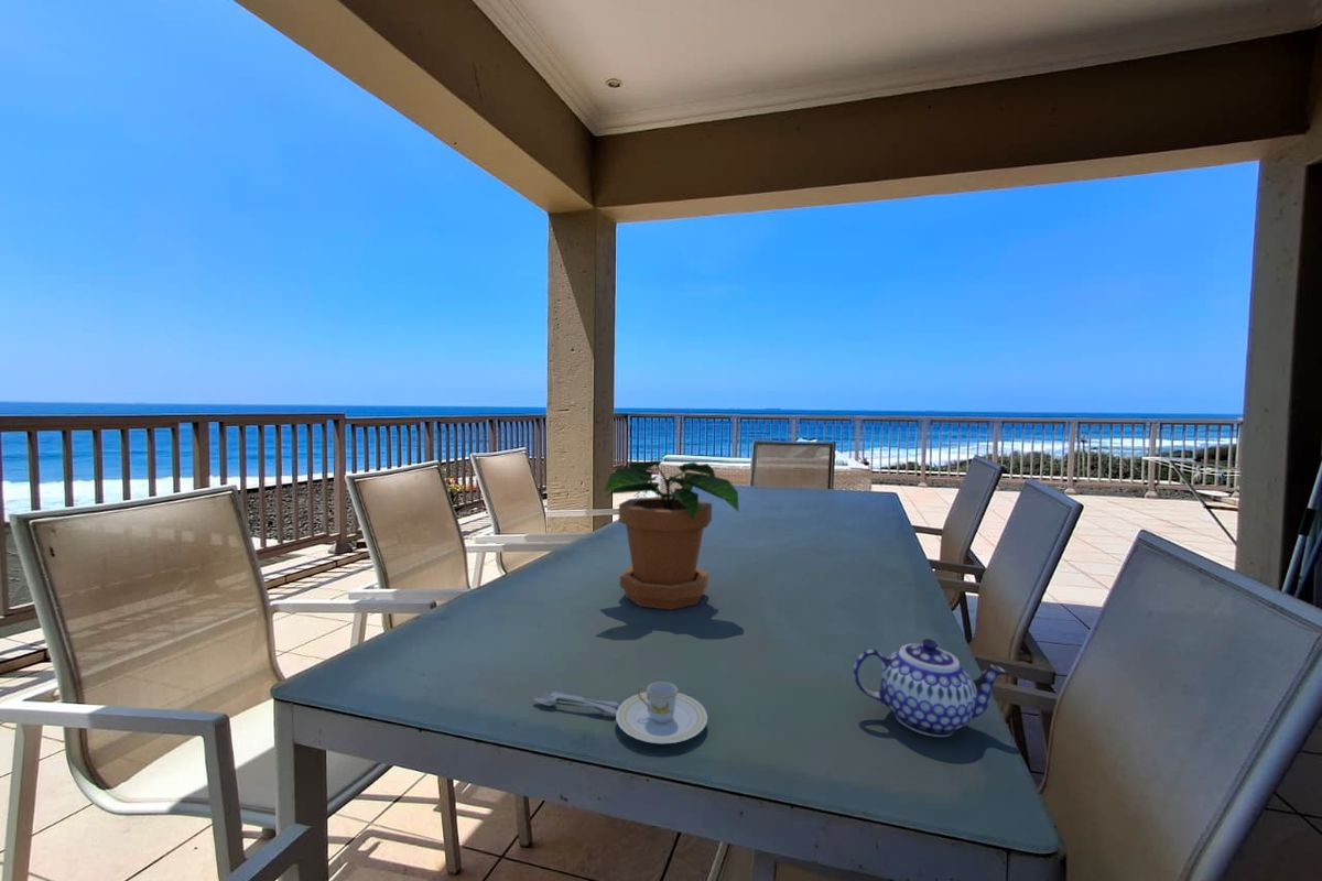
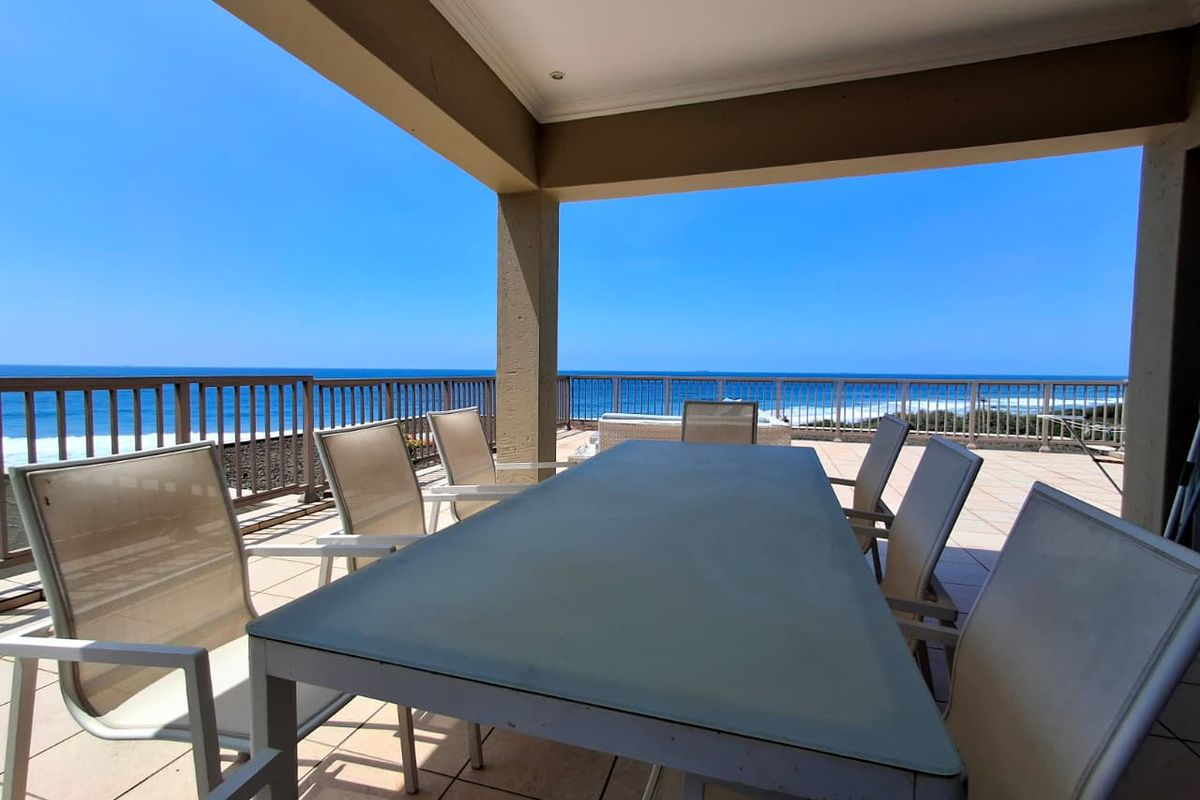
- teapot (927, 679)
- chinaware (615, 701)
- potted plant (670, 531)
